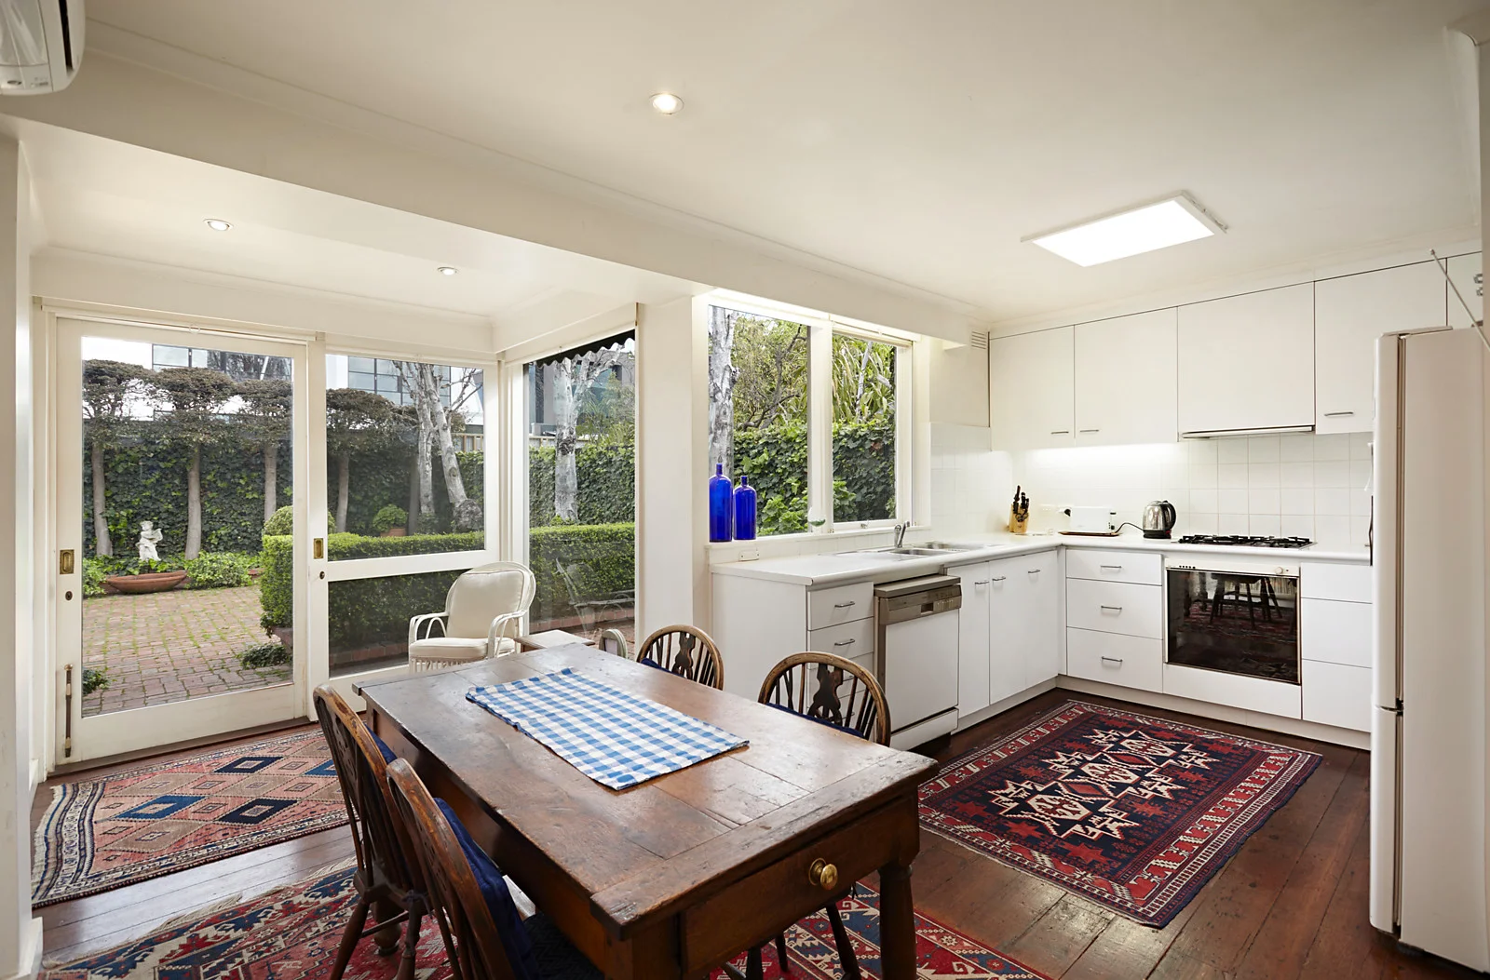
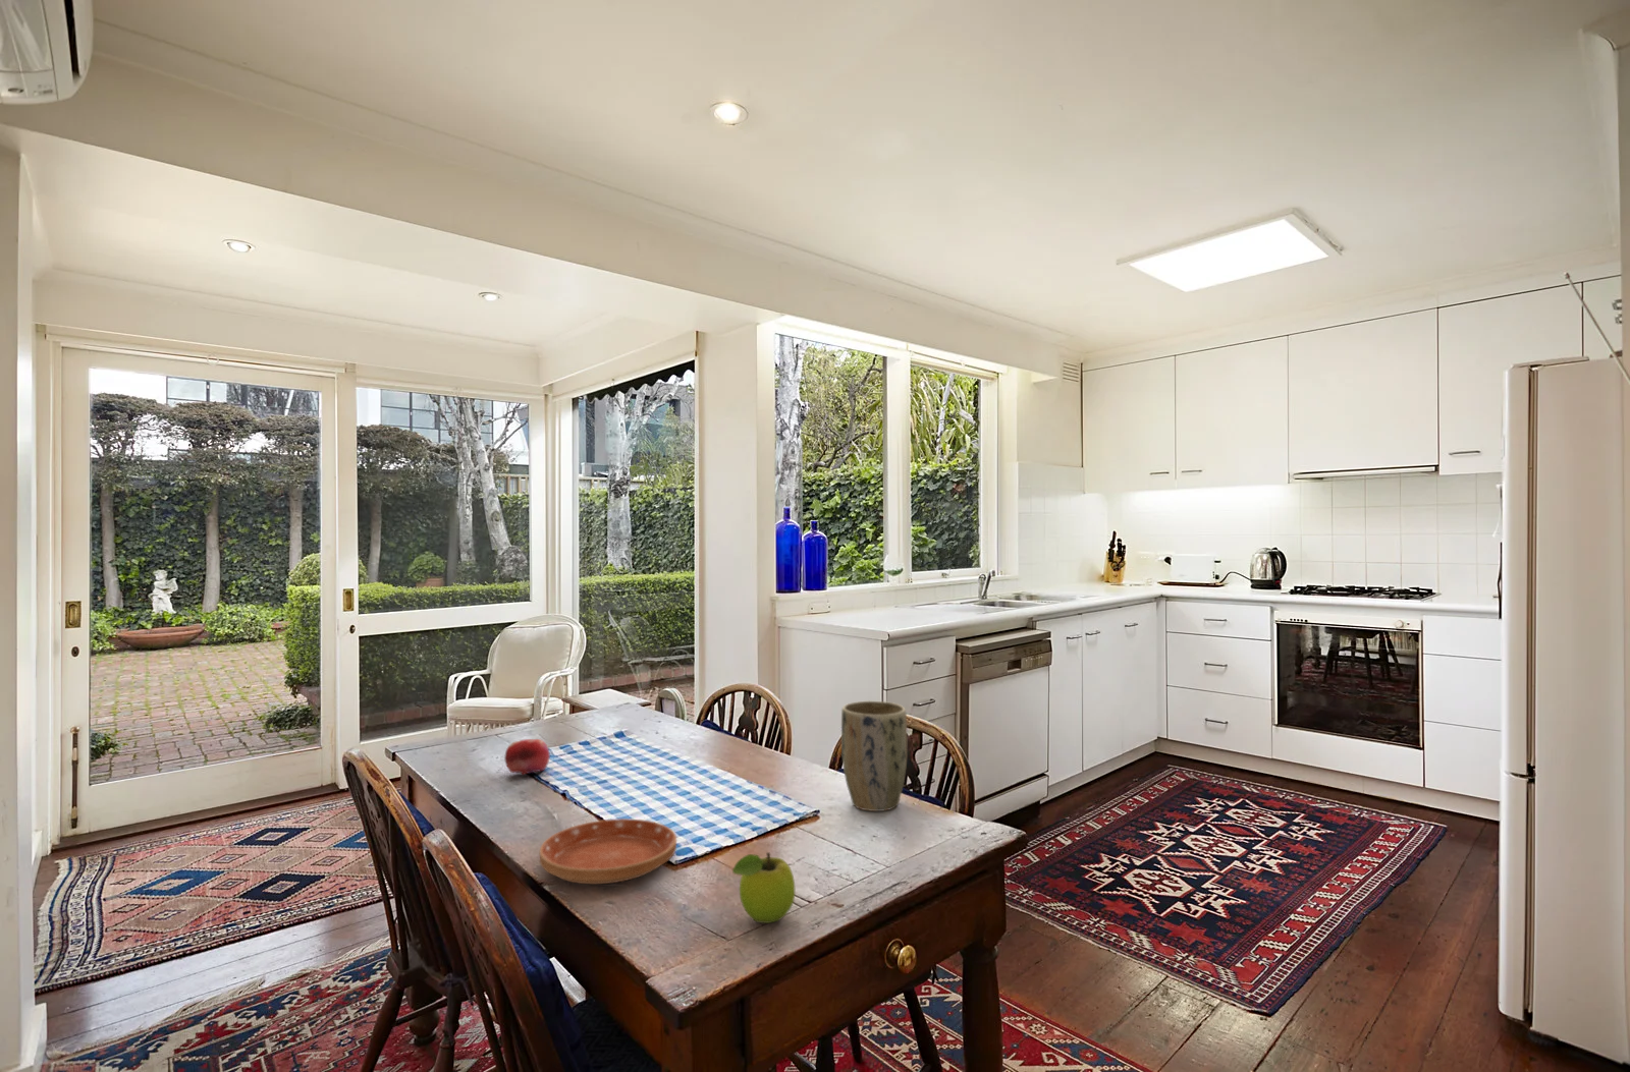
+ saucer (609, 851)
+ fruit (764, 884)
+ plant pot (874, 755)
+ fruit (527, 755)
